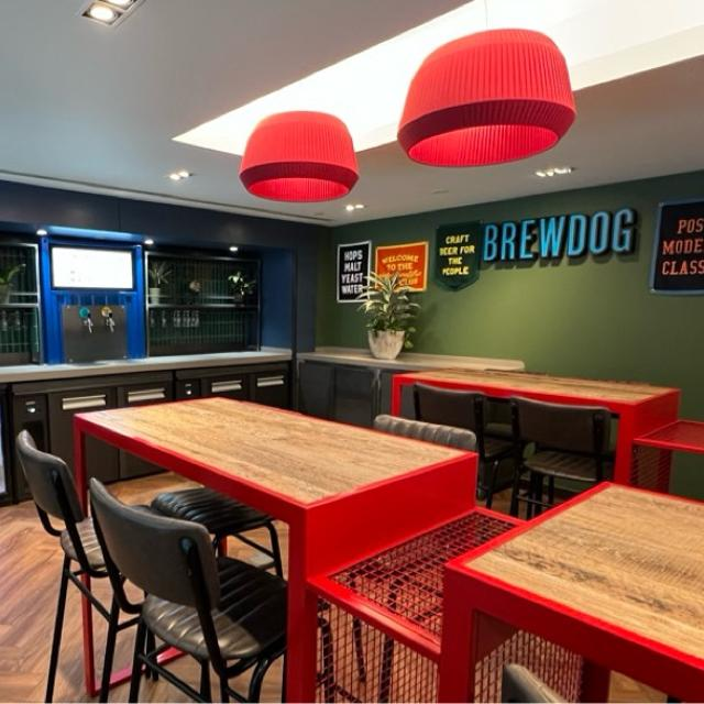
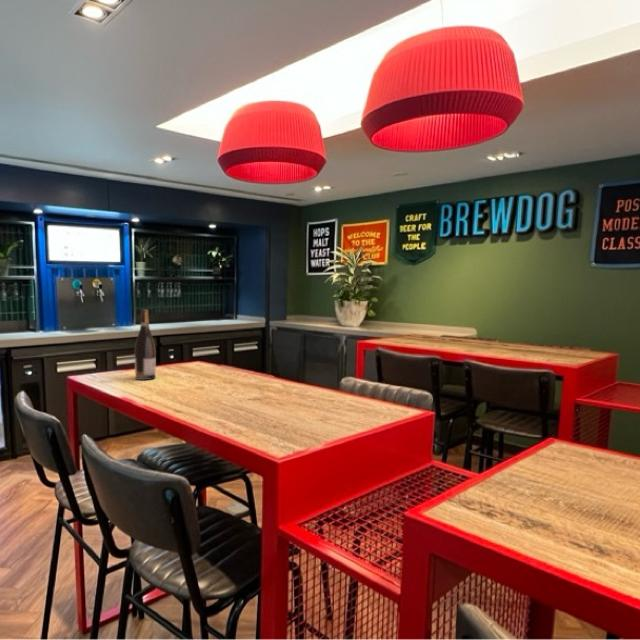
+ wine bottle (145, 344)
